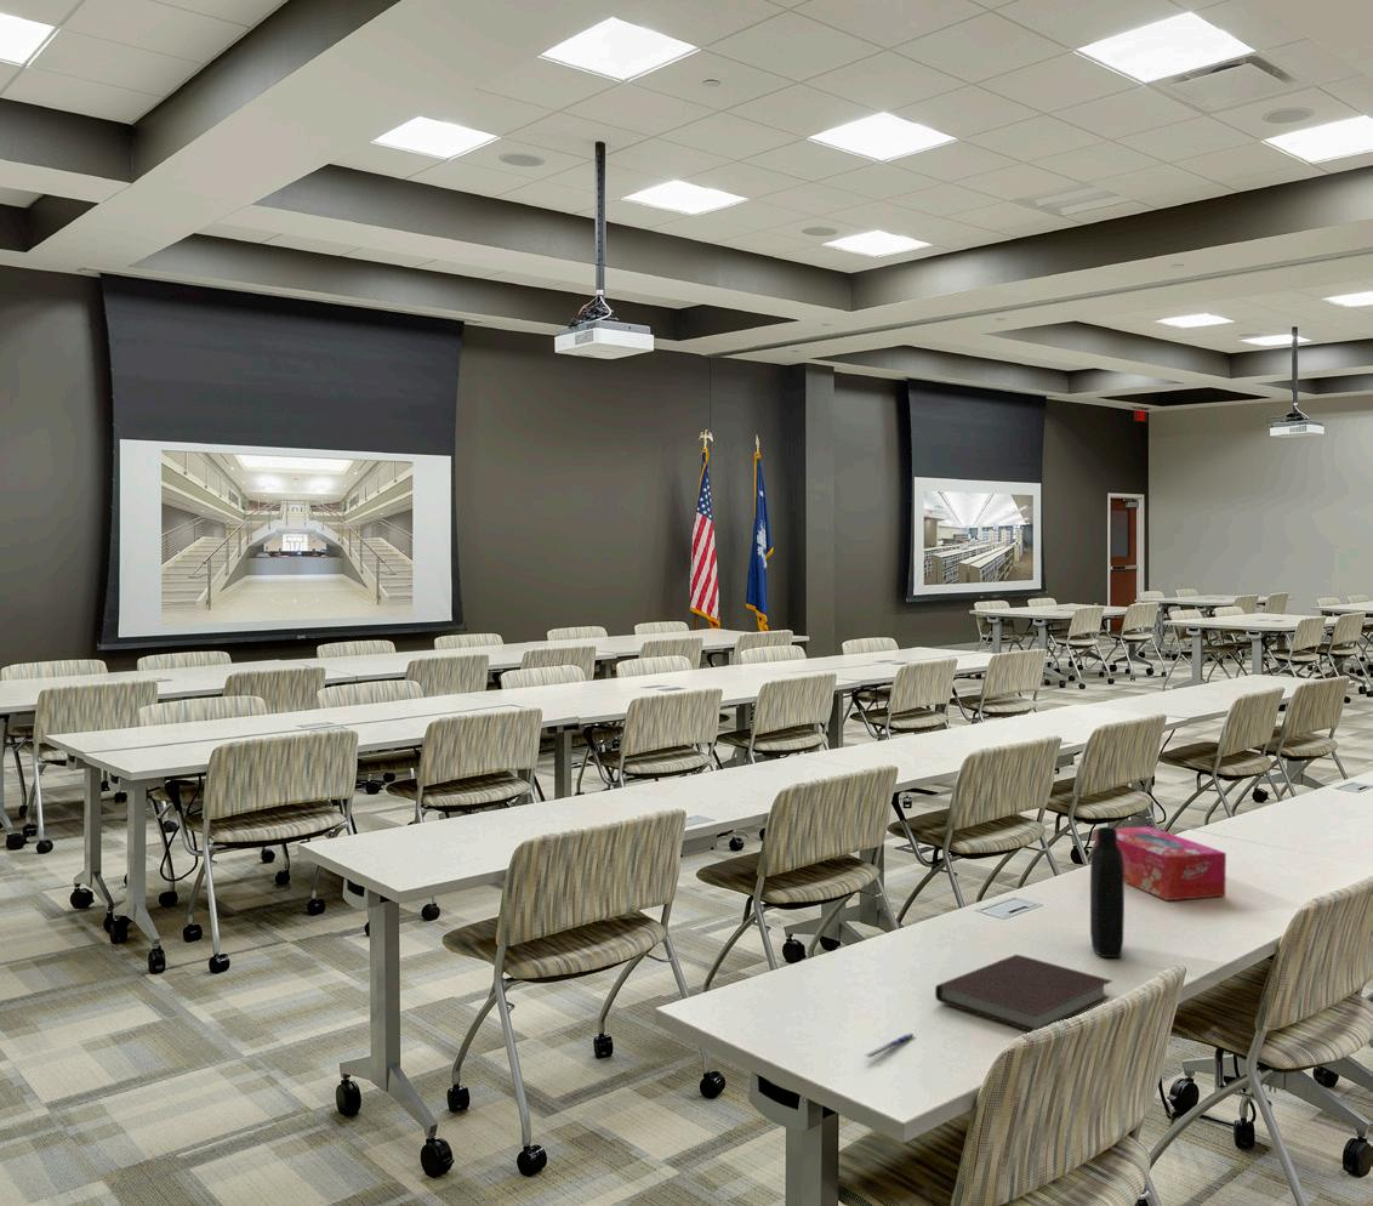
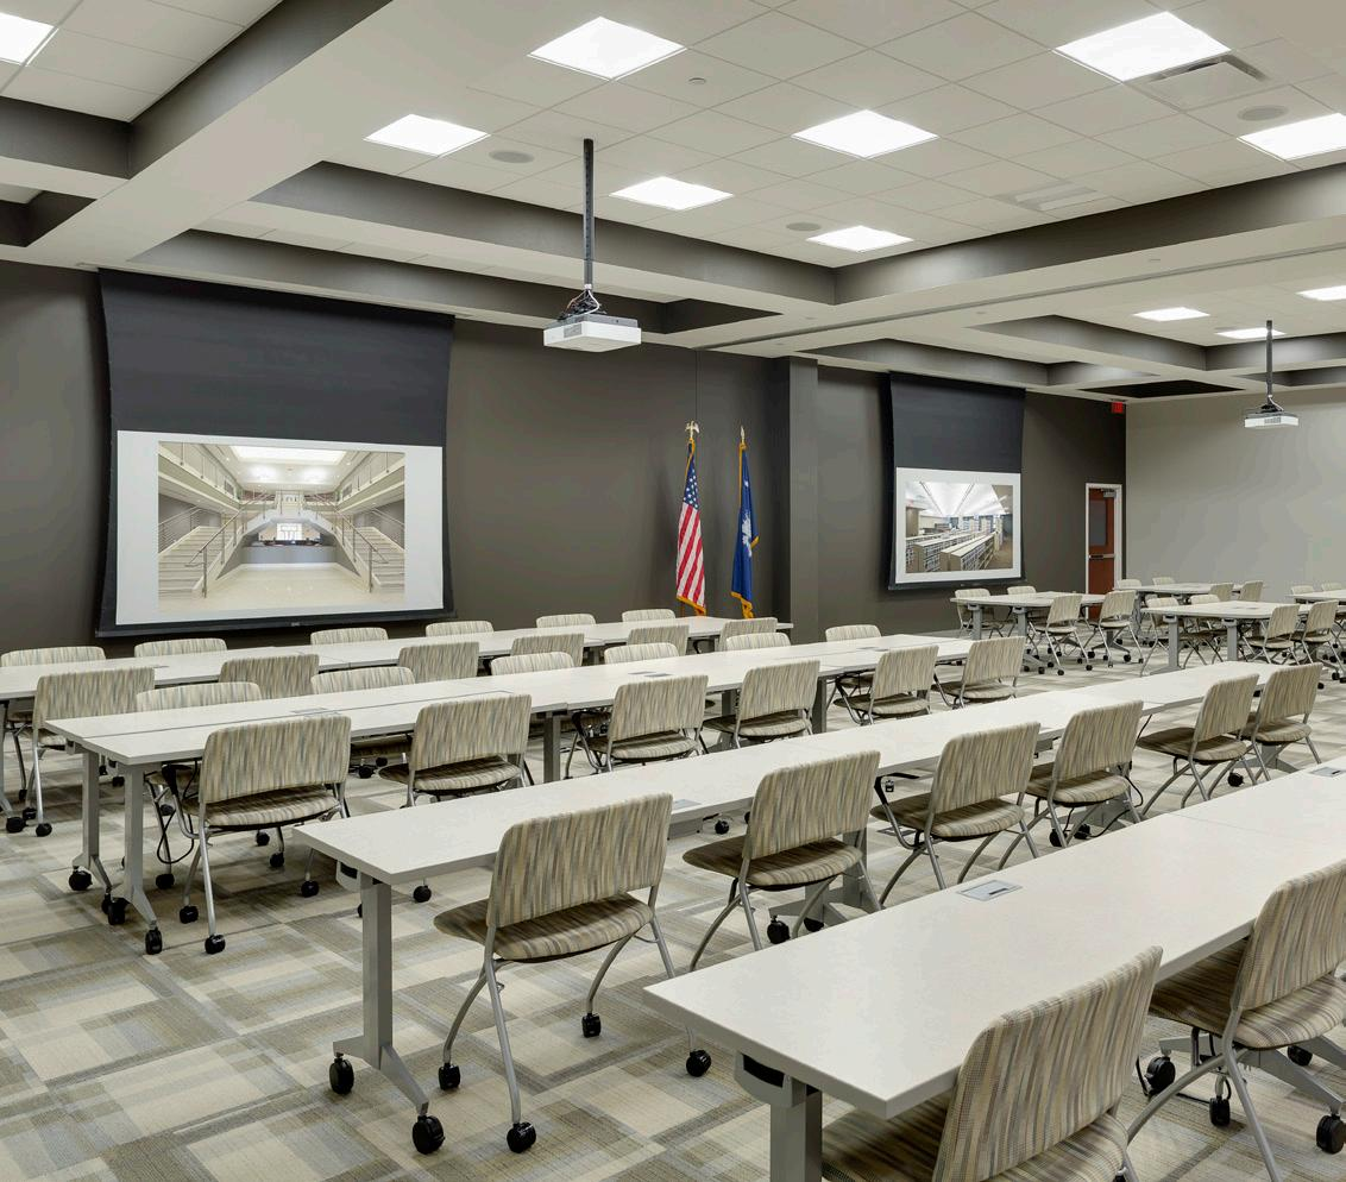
- notebook (1024, 990)
- bottle (1106, 889)
- pen (889, 1045)
- tissue box (1157, 860)
